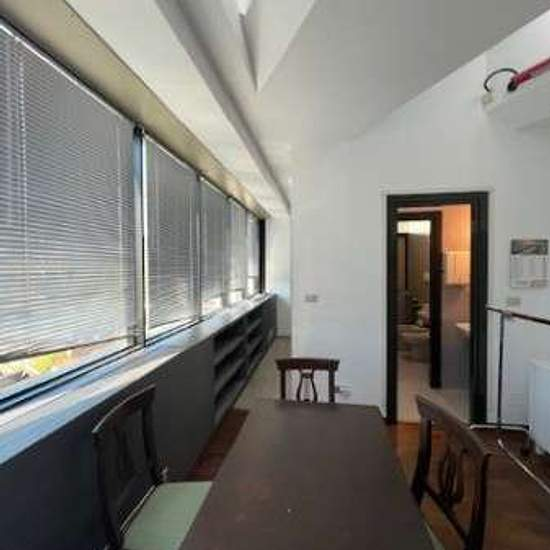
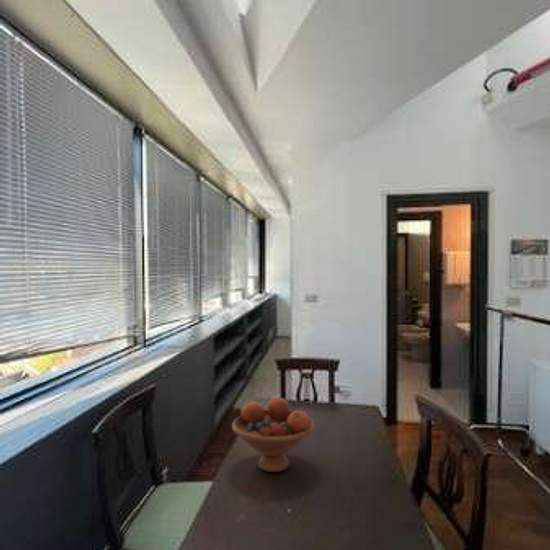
+ fruit bowl (273, 436)
